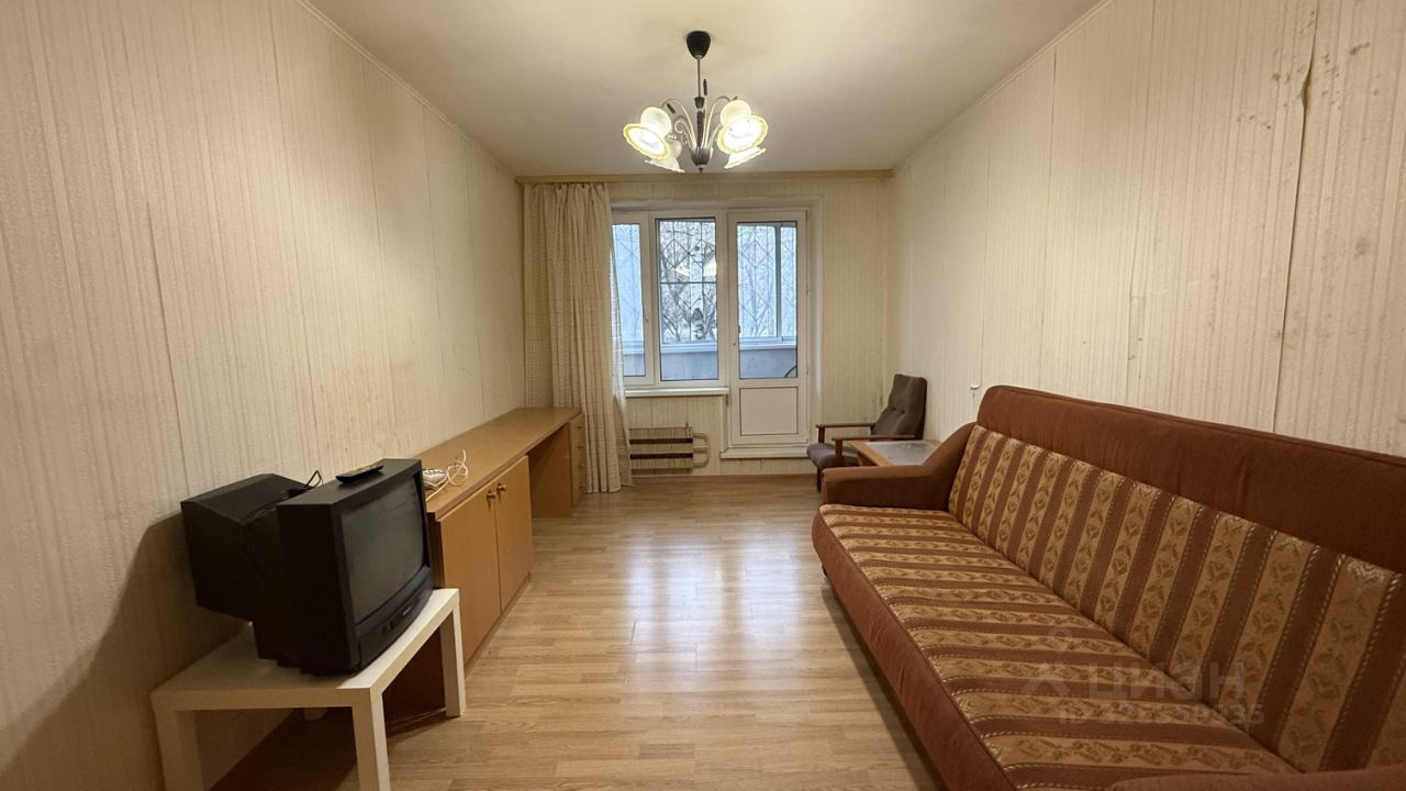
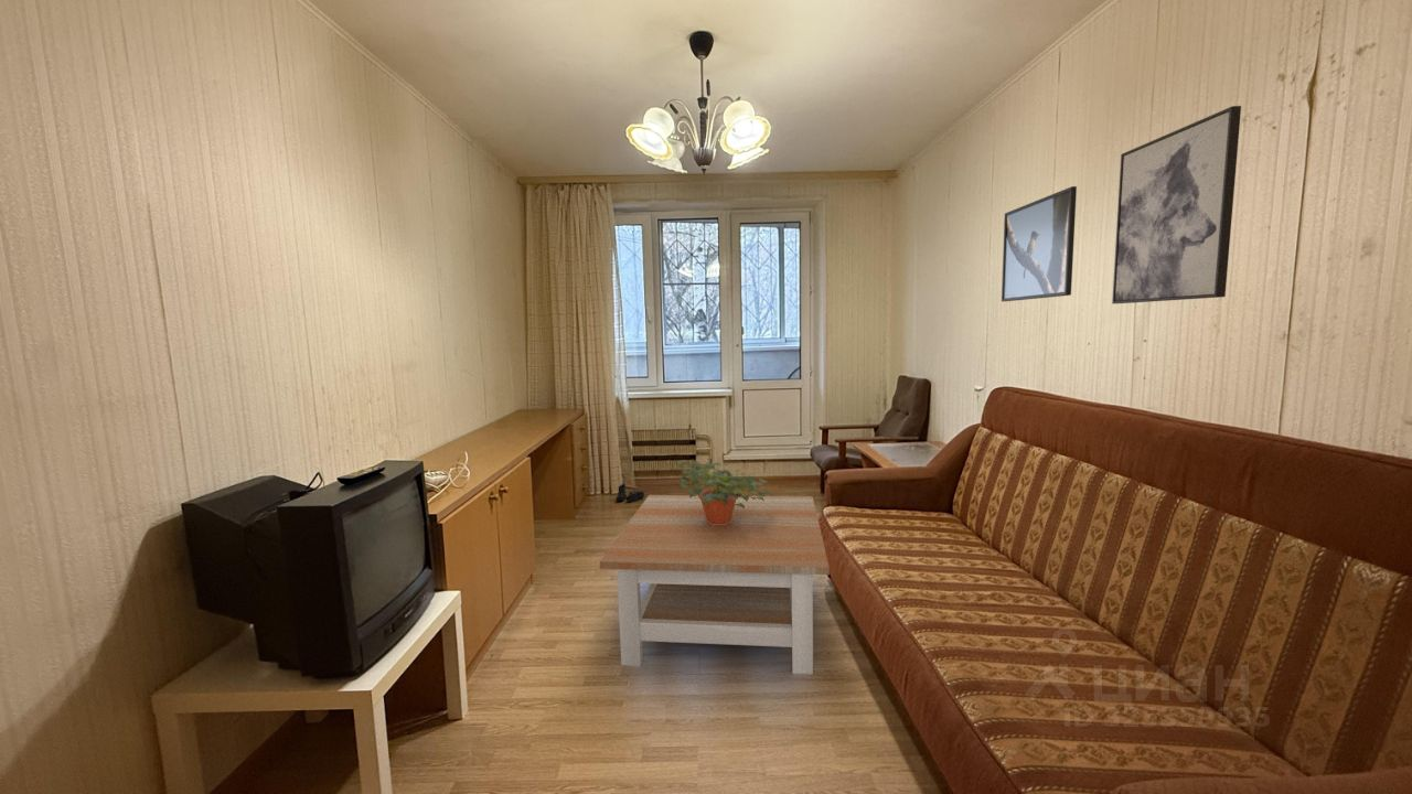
+ boots (630, 492)
+ wall art (1167, 217)
+ potted plant (725, 492)
+ coffee table (723, 570)
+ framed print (1035, 250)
